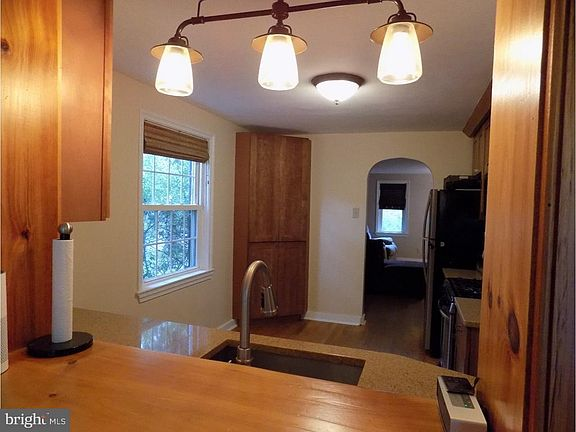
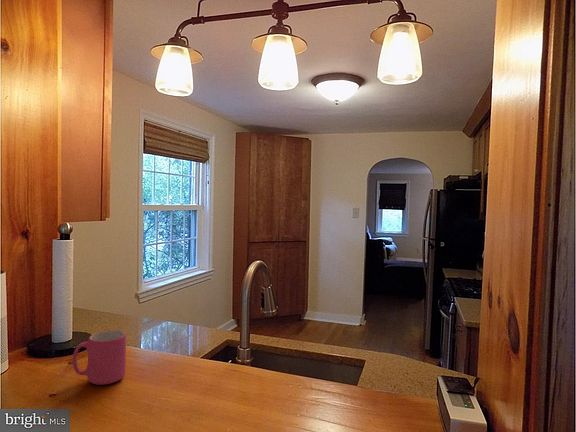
+ mug (99, 357)
